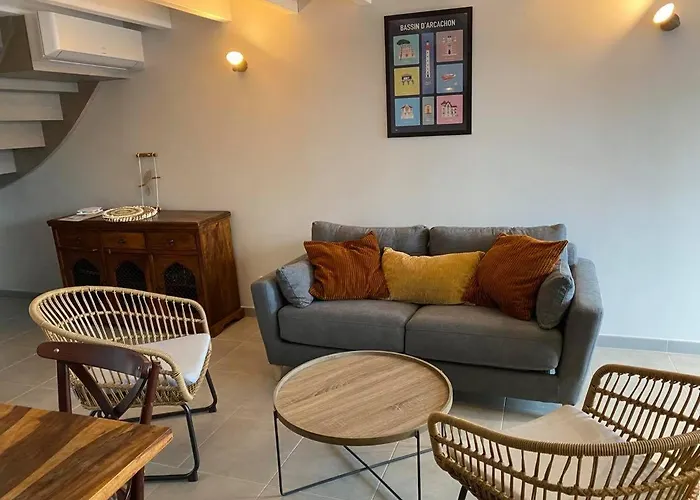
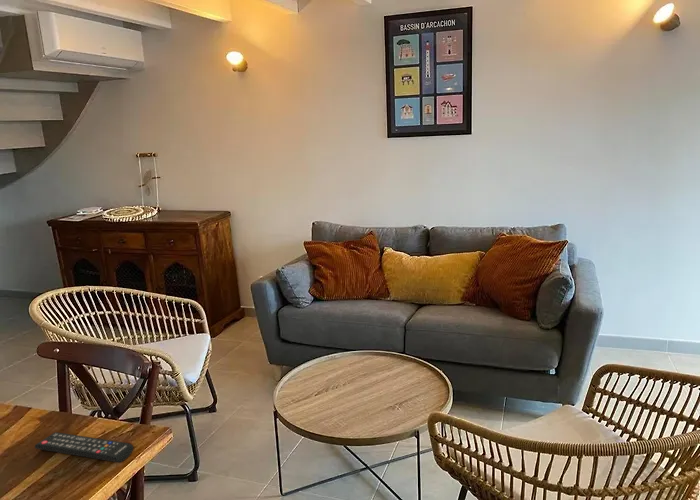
+ remote control (83, 447)
